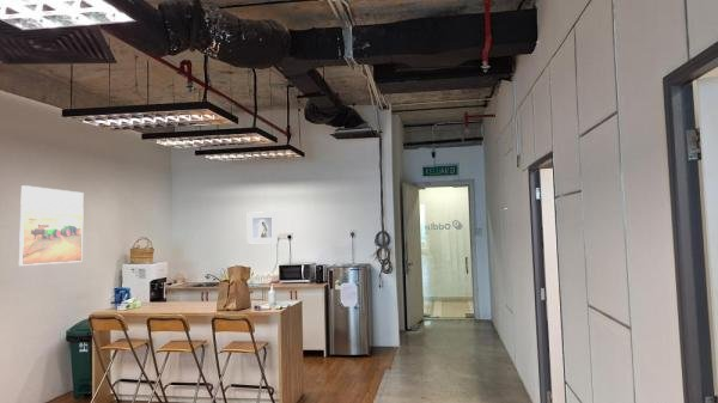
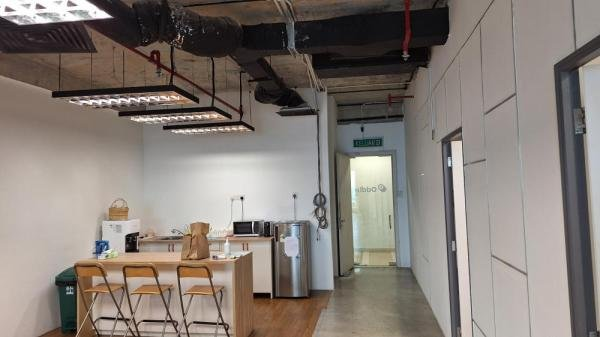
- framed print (54, 226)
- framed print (262, 227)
